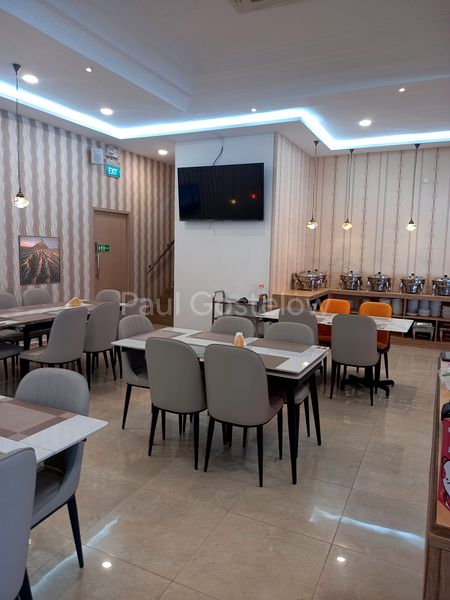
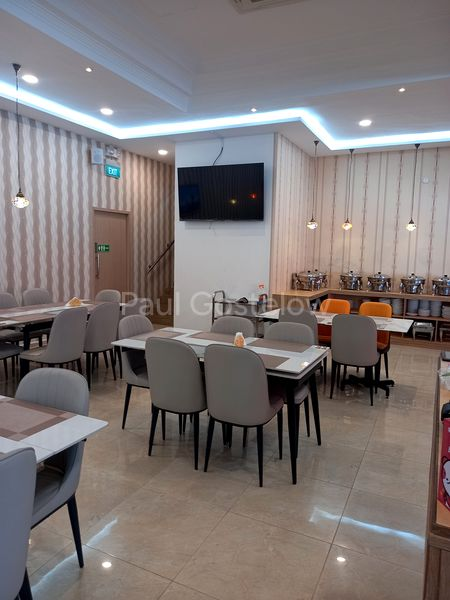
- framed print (40, 260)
